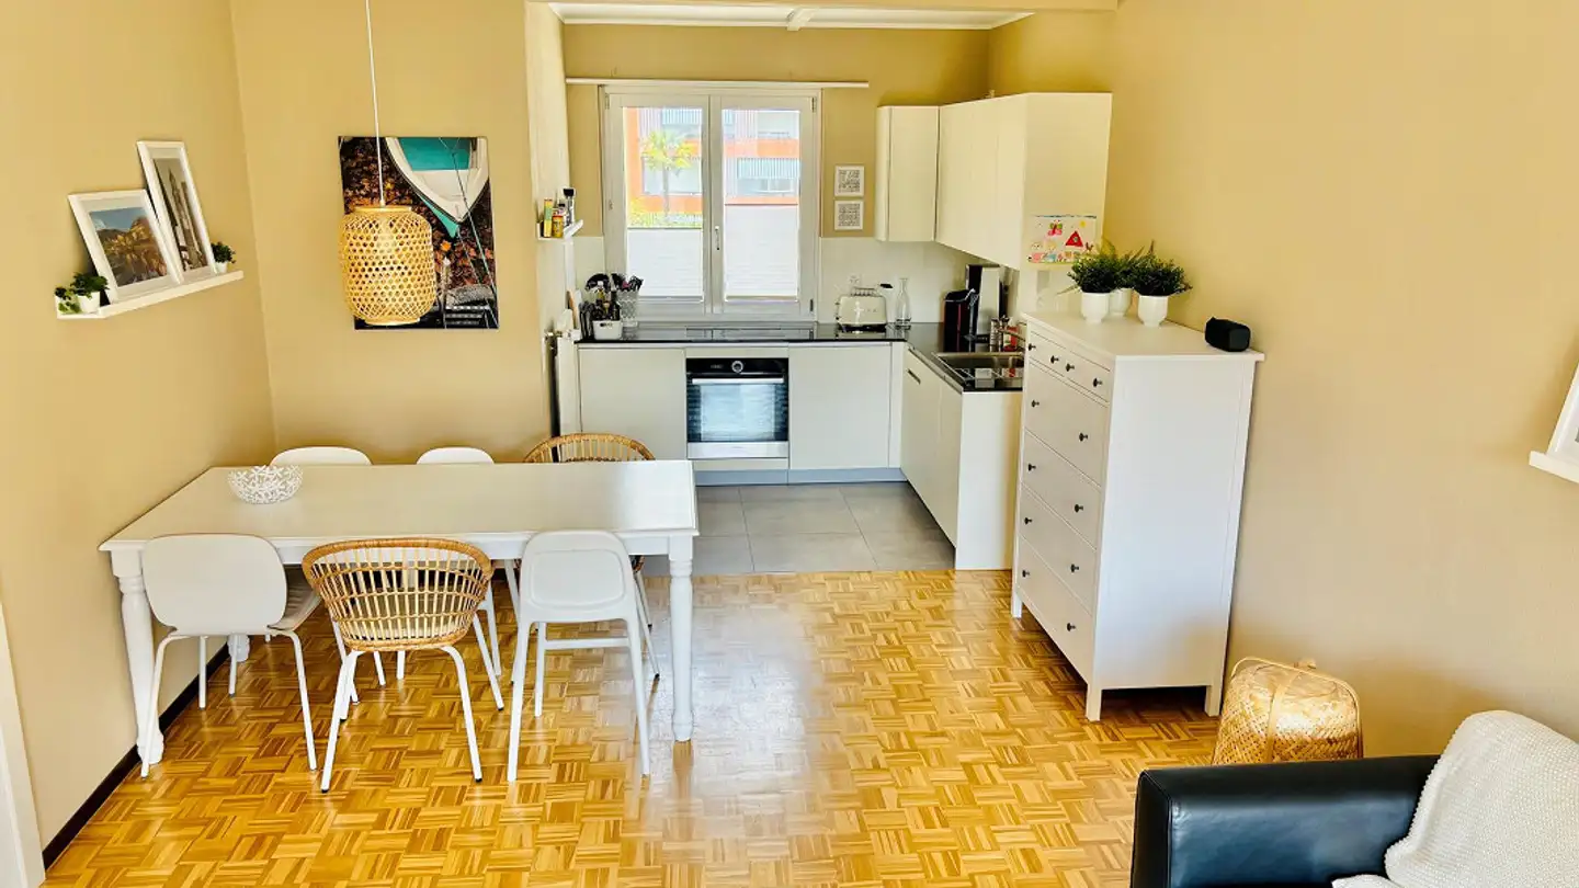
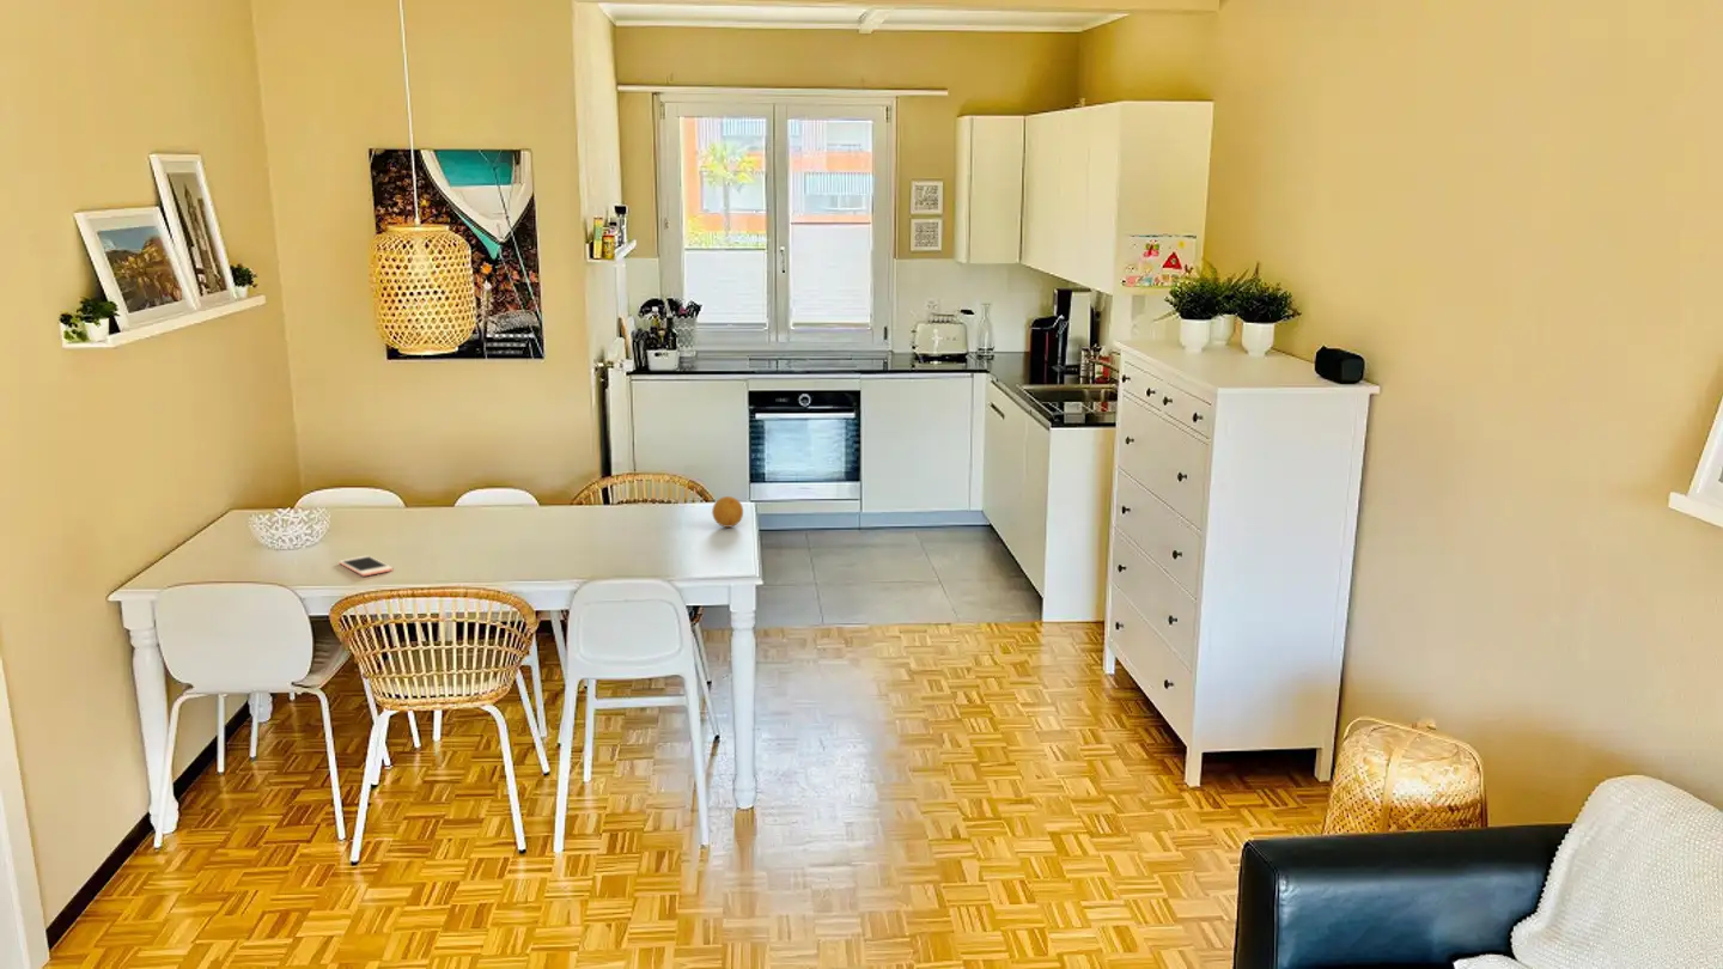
+ fruit (727, 511)
+ cell phone (365, 565)
